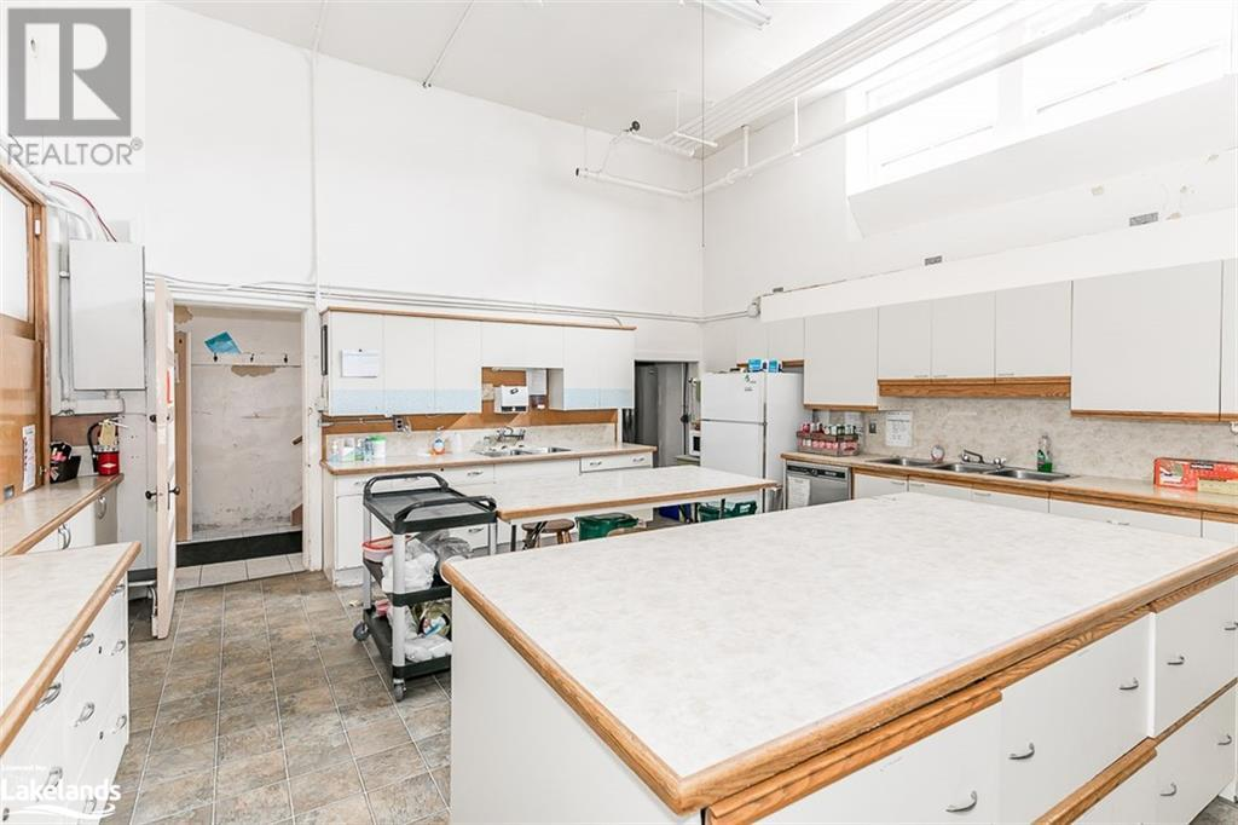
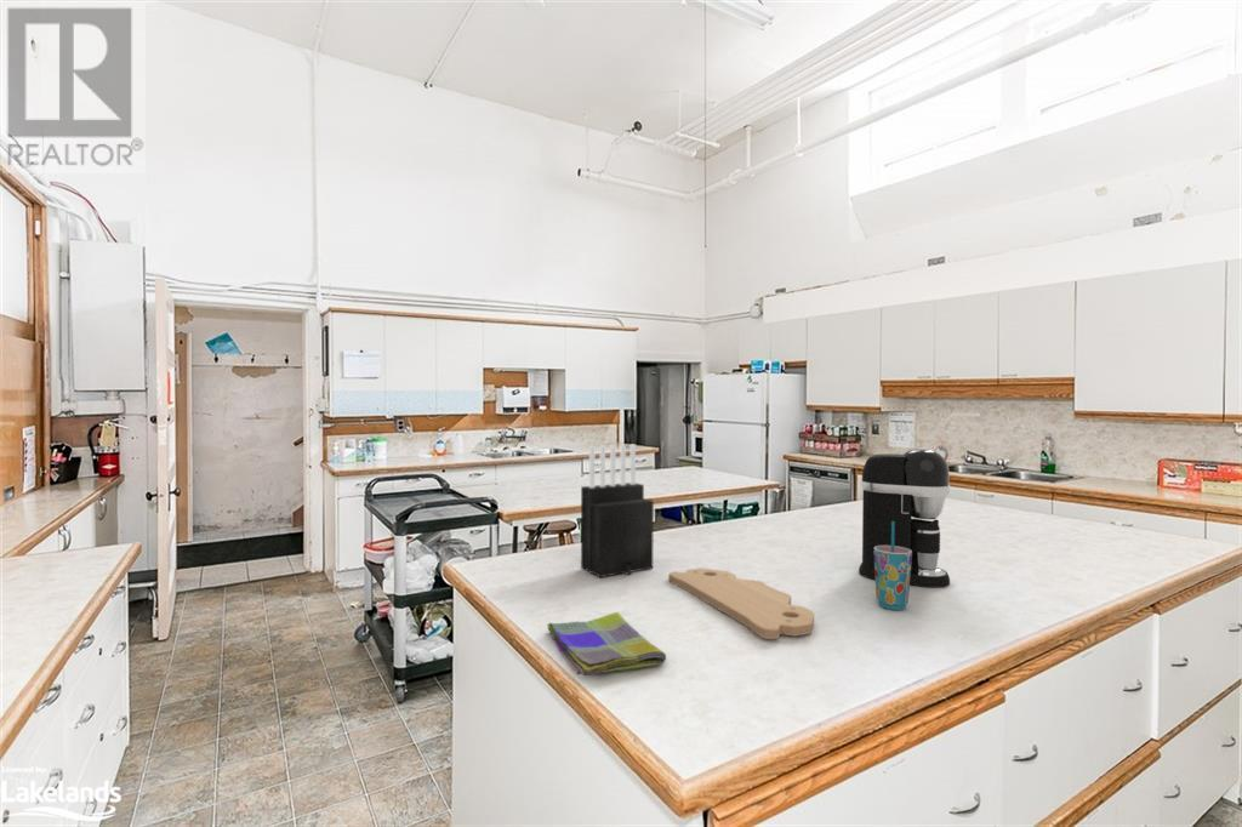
+ knife block (619, 507)
+ coffee maker (904, 512)
+ dish towel (603, 640)
+ cutting board (742, 597)
+ cup (891, 564)
